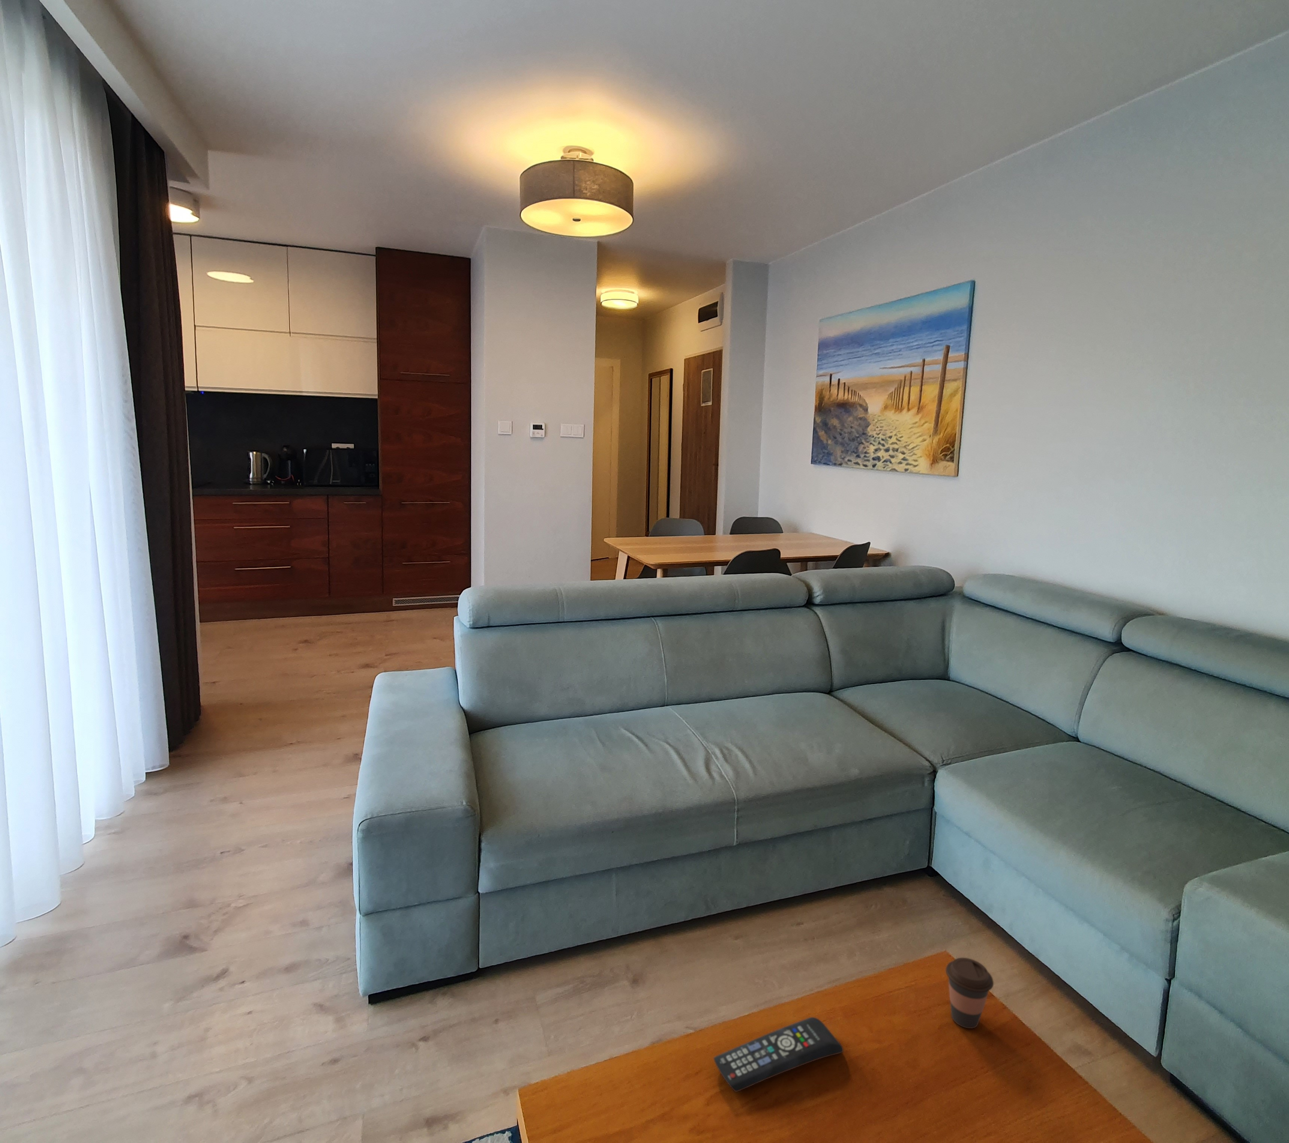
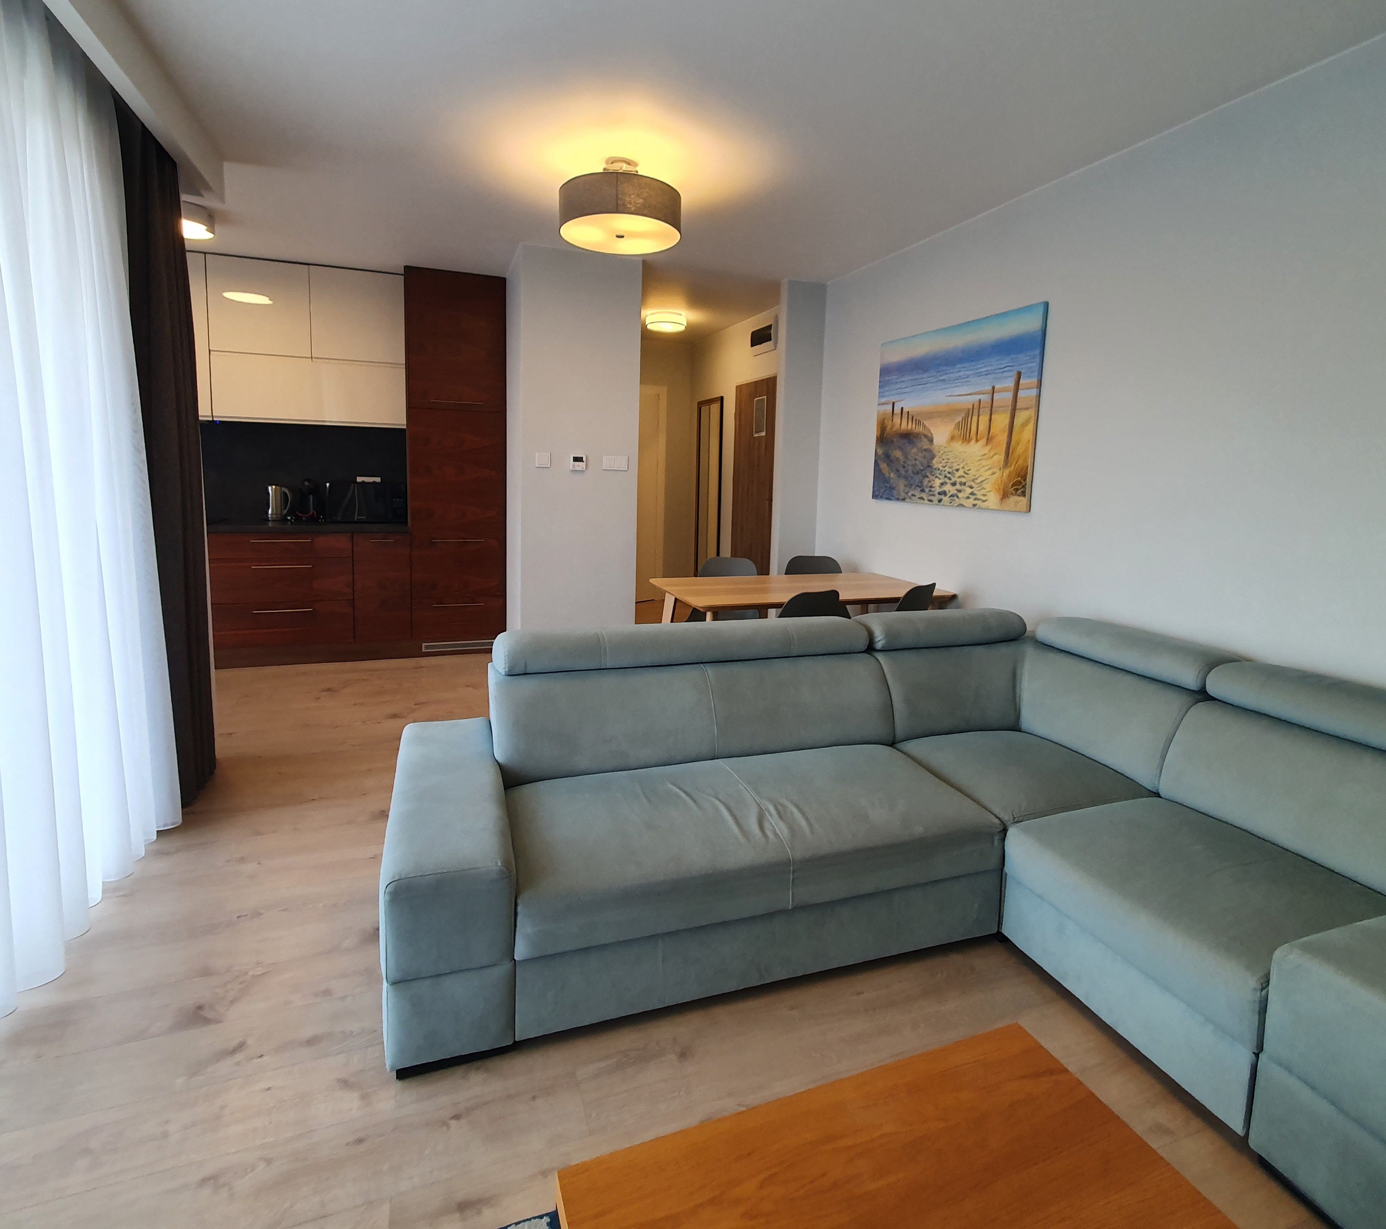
- remote control (780, 1053)
- coffee cup (967, 994)
